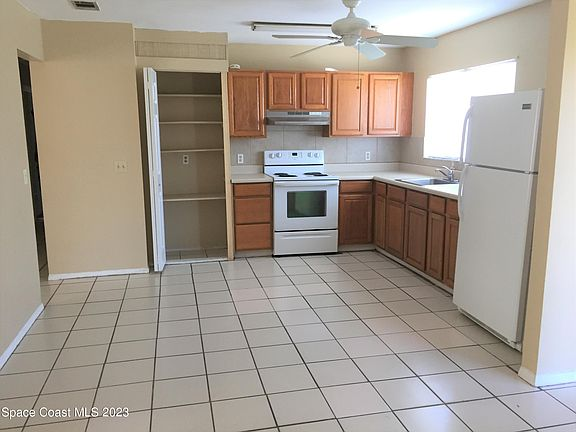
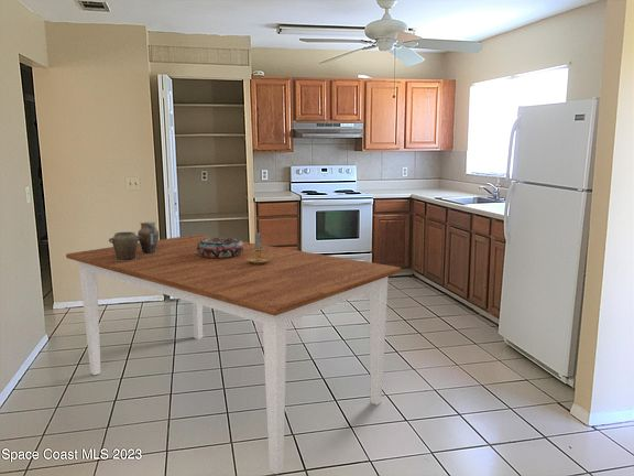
+ candlestick (261, 246)
+ decorative bowl (220, 247)
+ dining table (229, 313)
+ jar set (135, 239)
